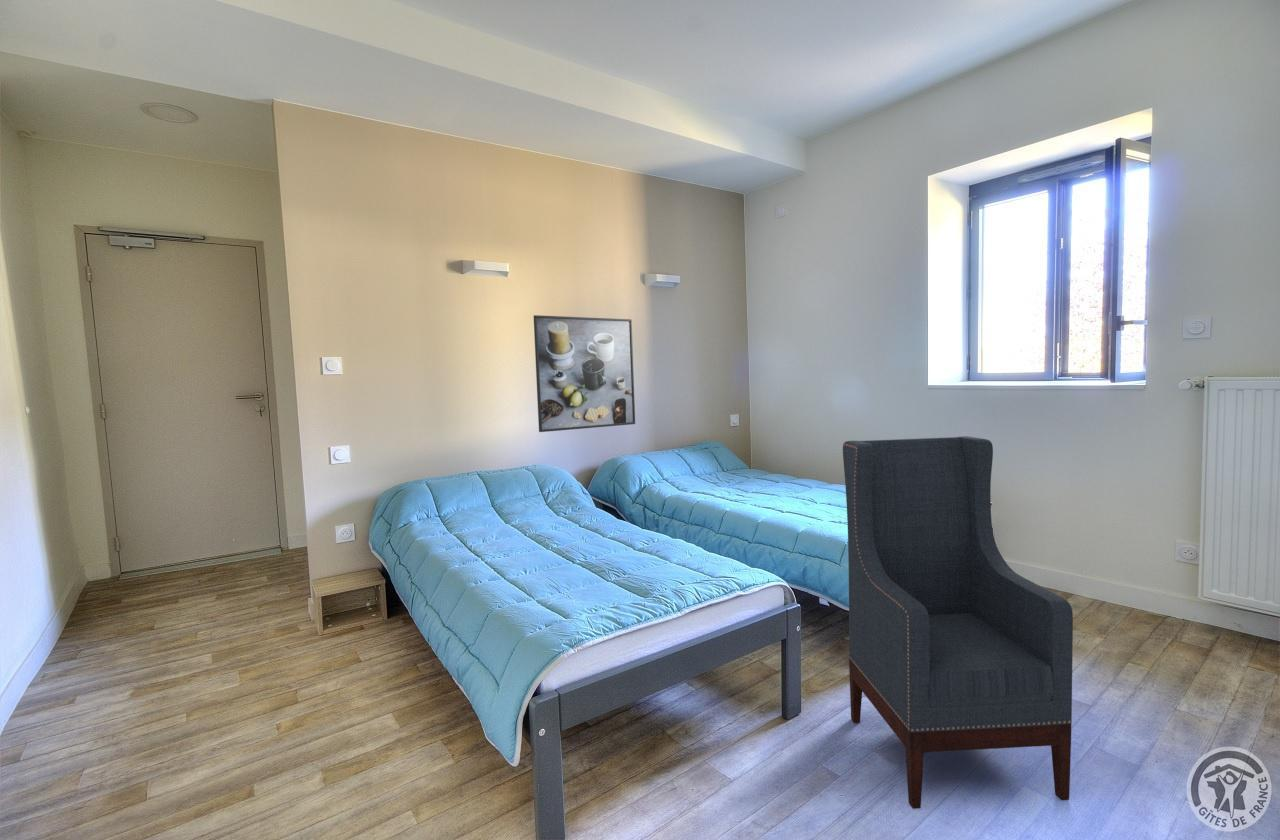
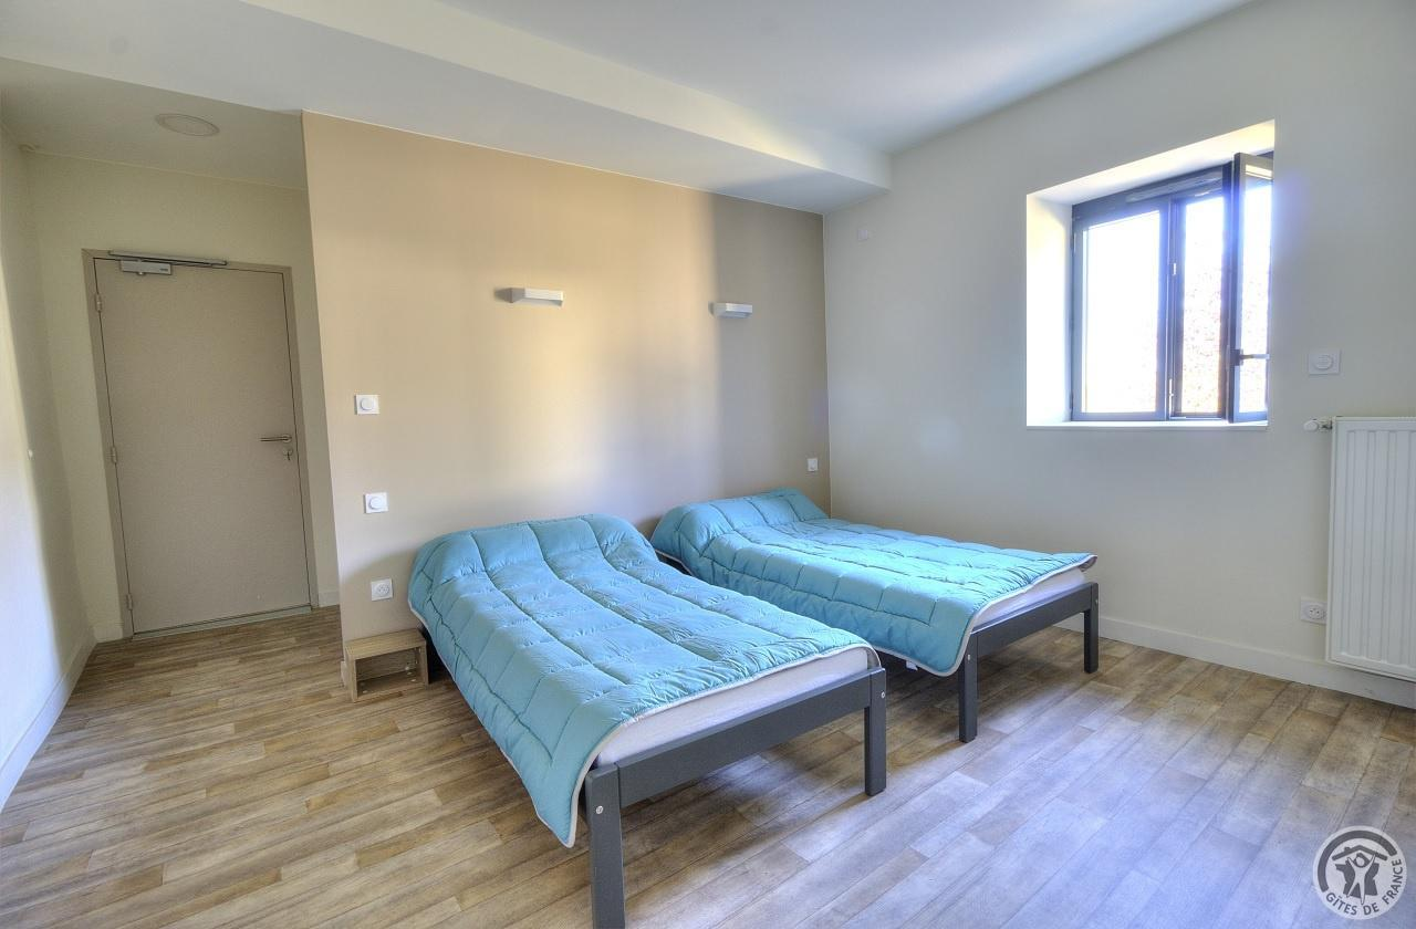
- armchair (944, 600)
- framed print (587, 373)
